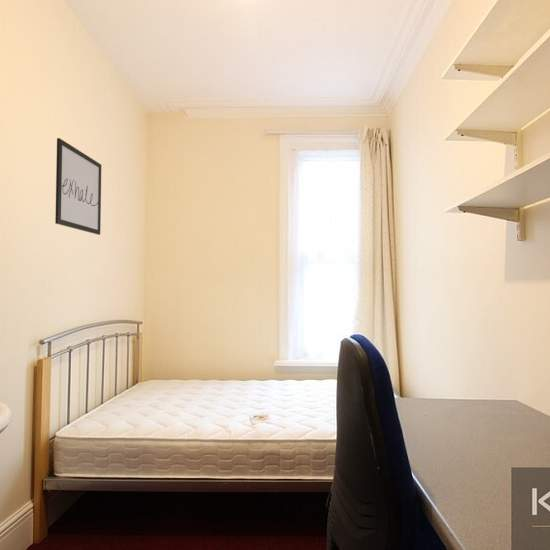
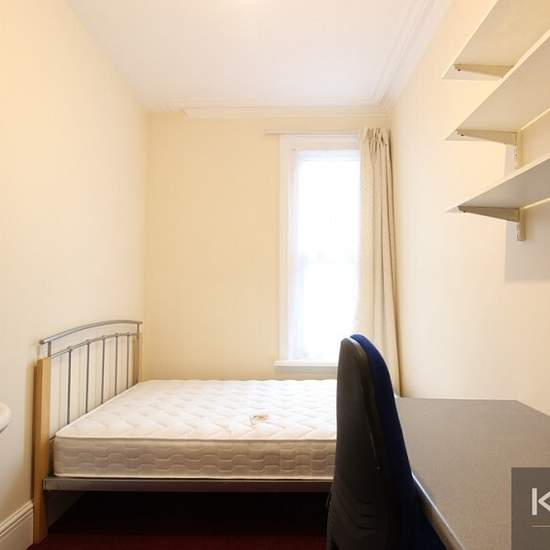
- wall art (80, 191)
